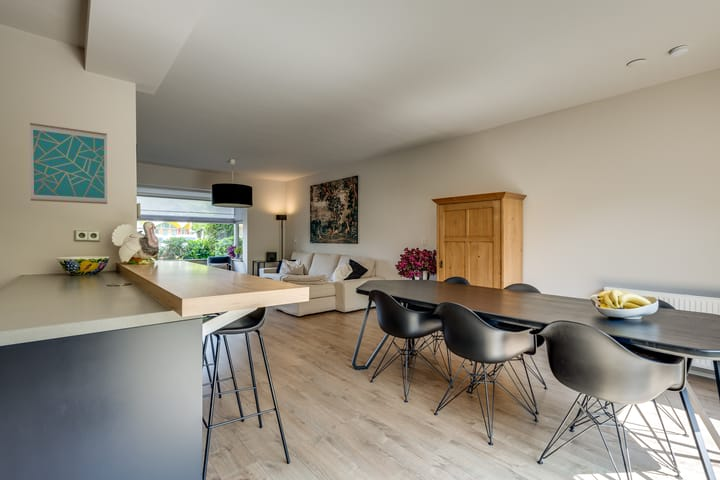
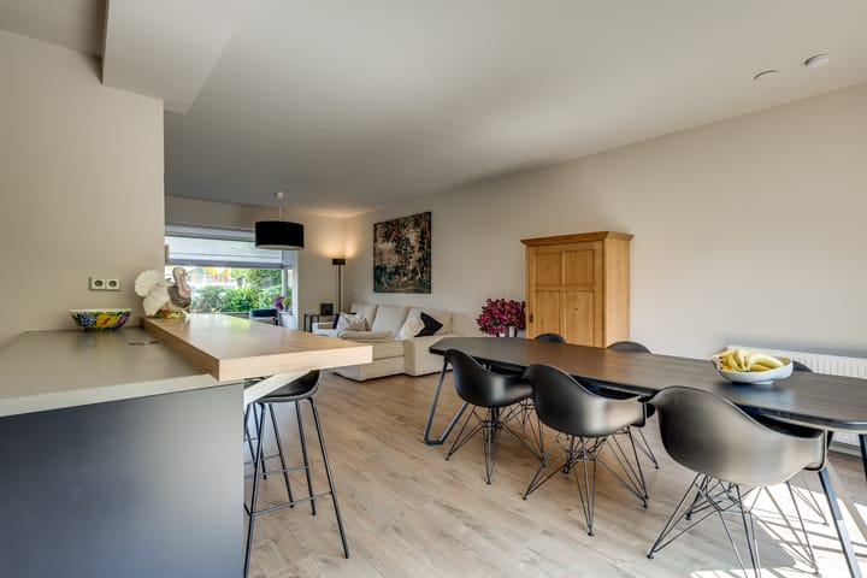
- wall art (70, 165)
